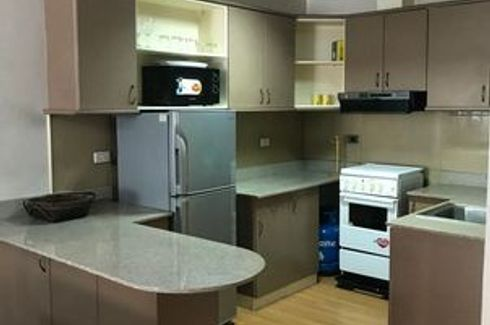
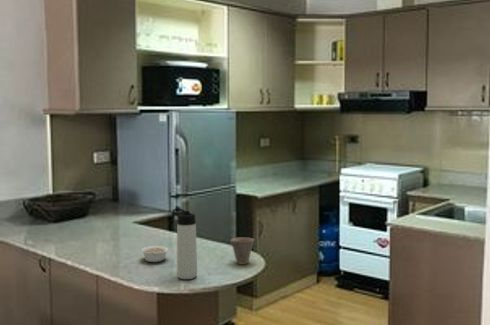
+ legume (155, 253)
+ cup (242, 250)
+ thermos bottle (183, 243)
